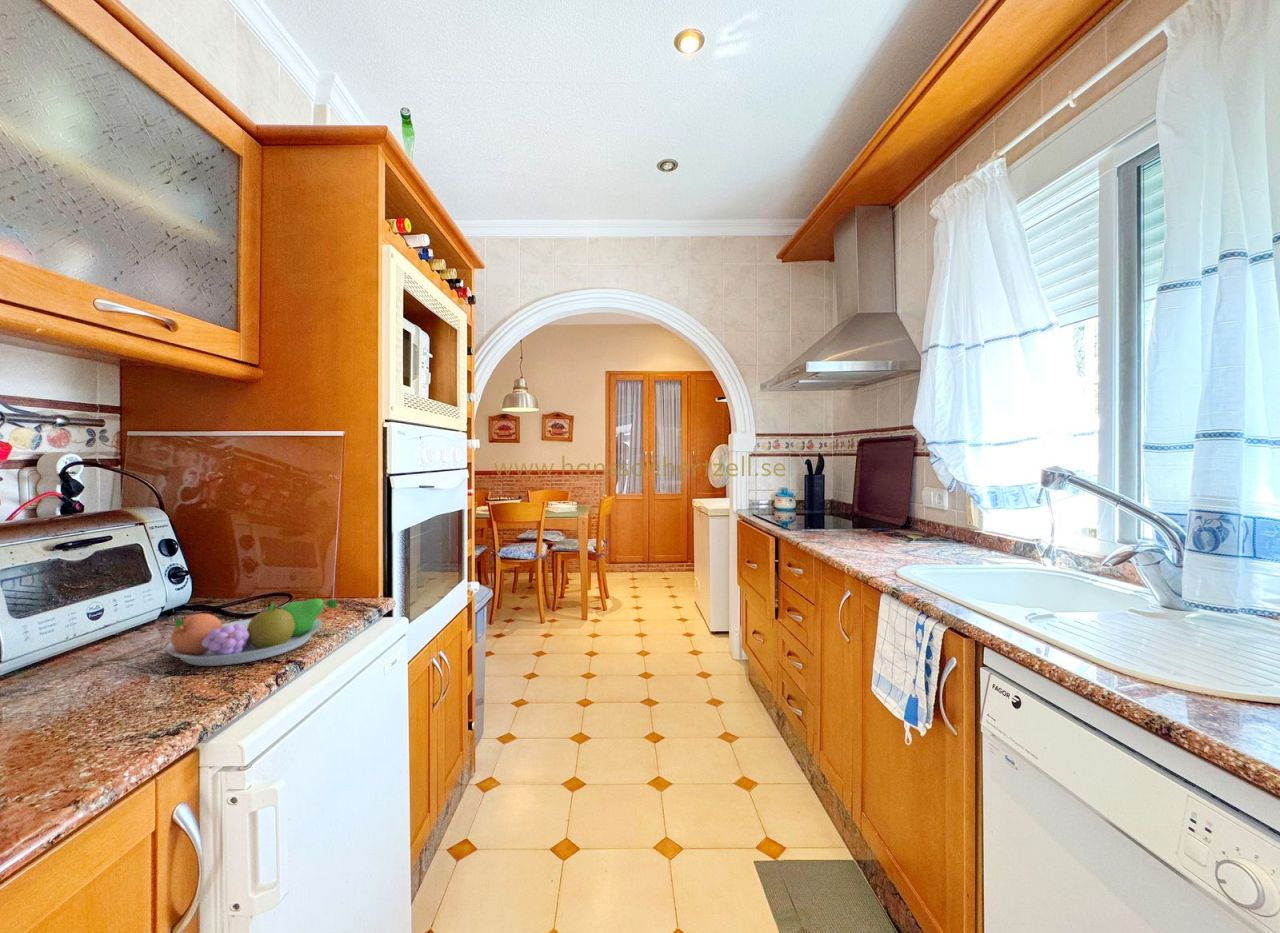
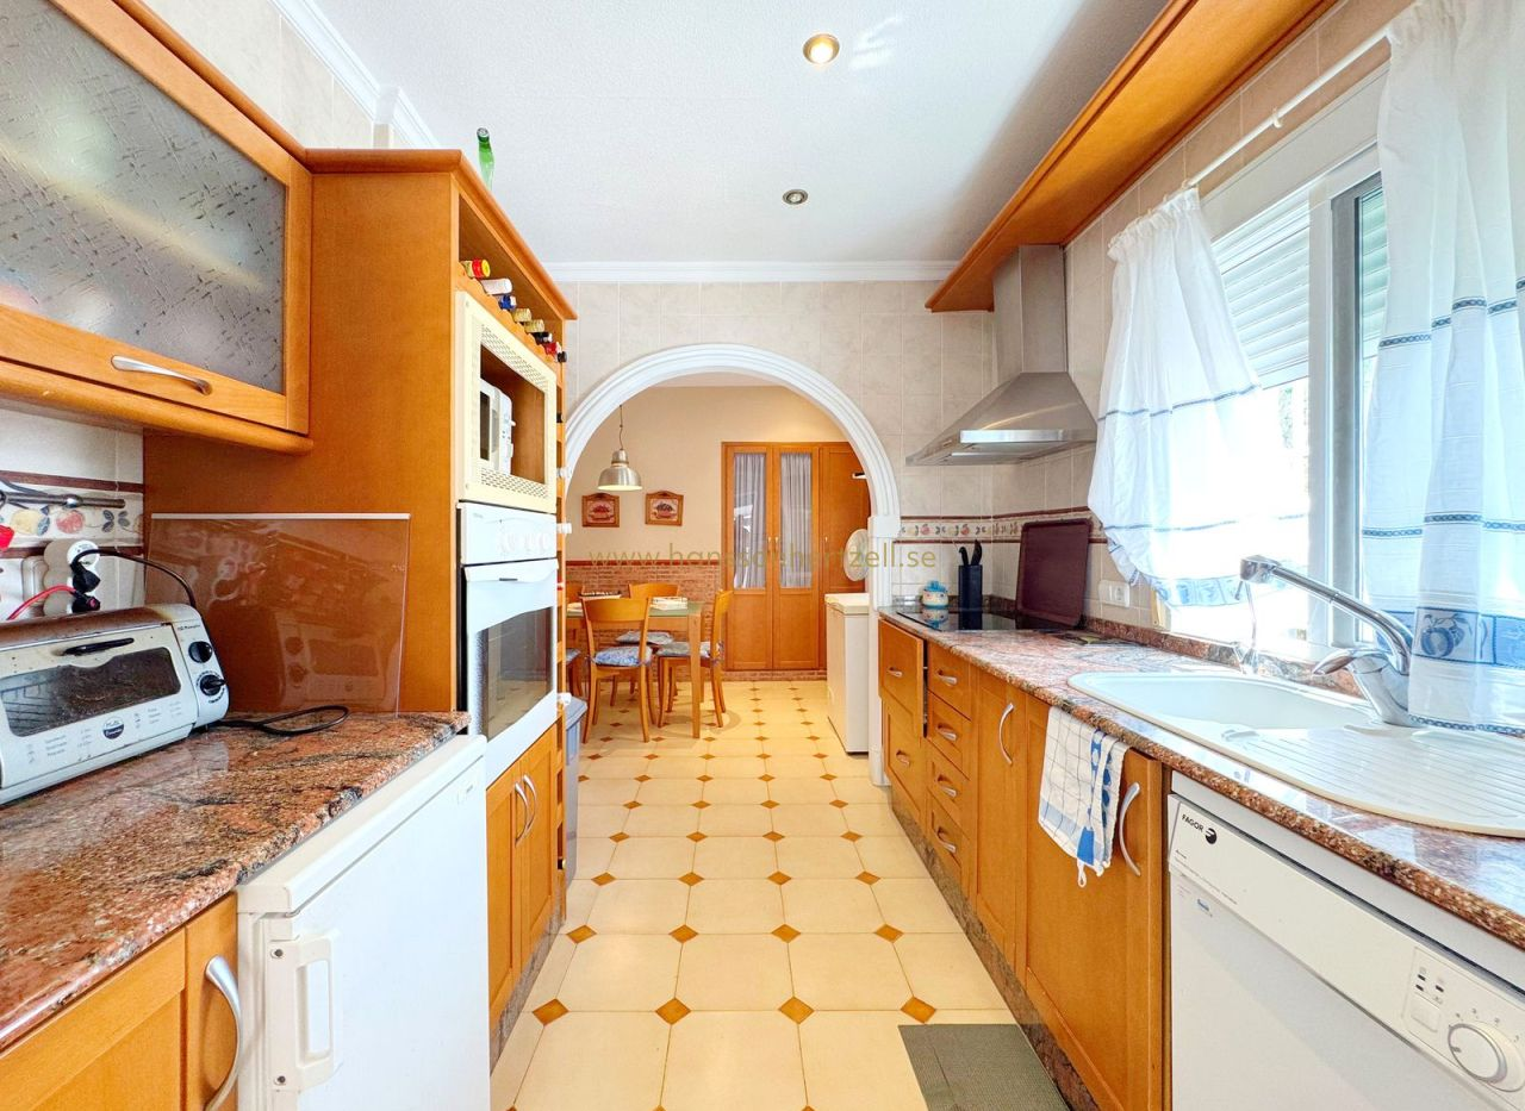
- fruit bowl (255, 621)
